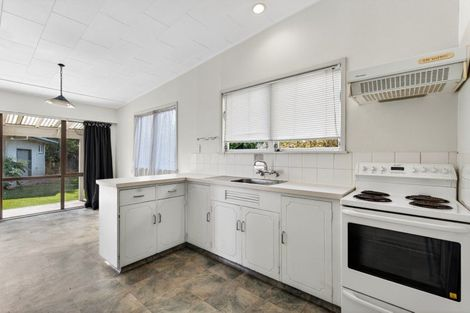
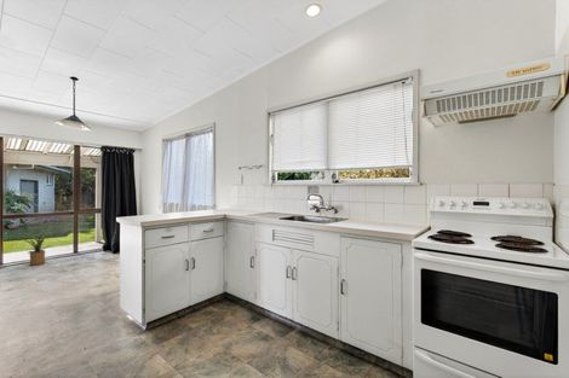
+ house plant (35, 248)
